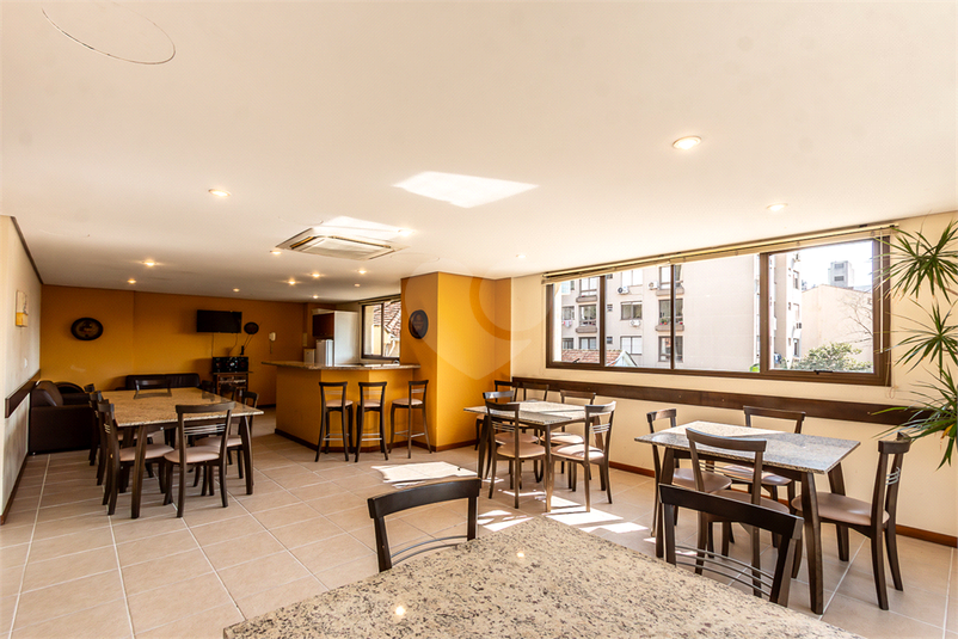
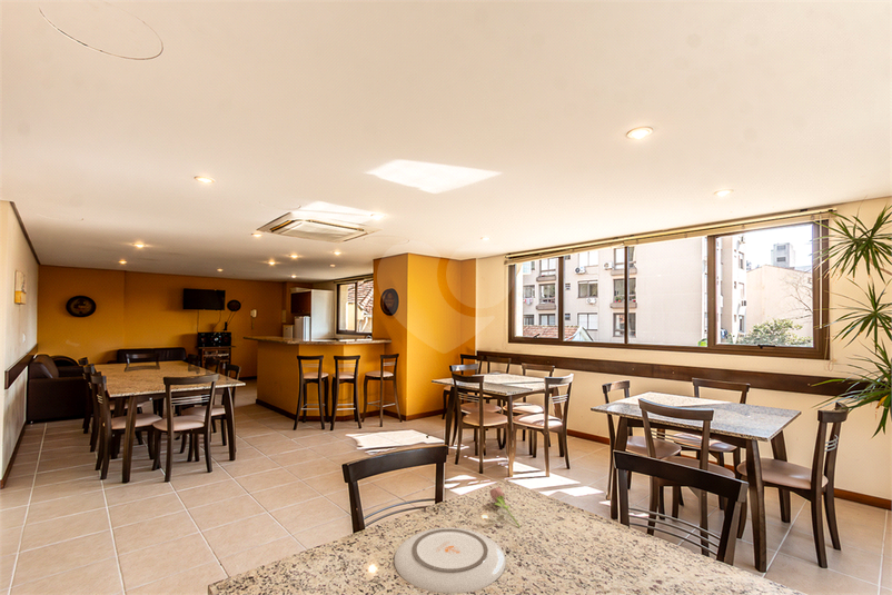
+ flower (500, 505)
+ plate (449, 553)
